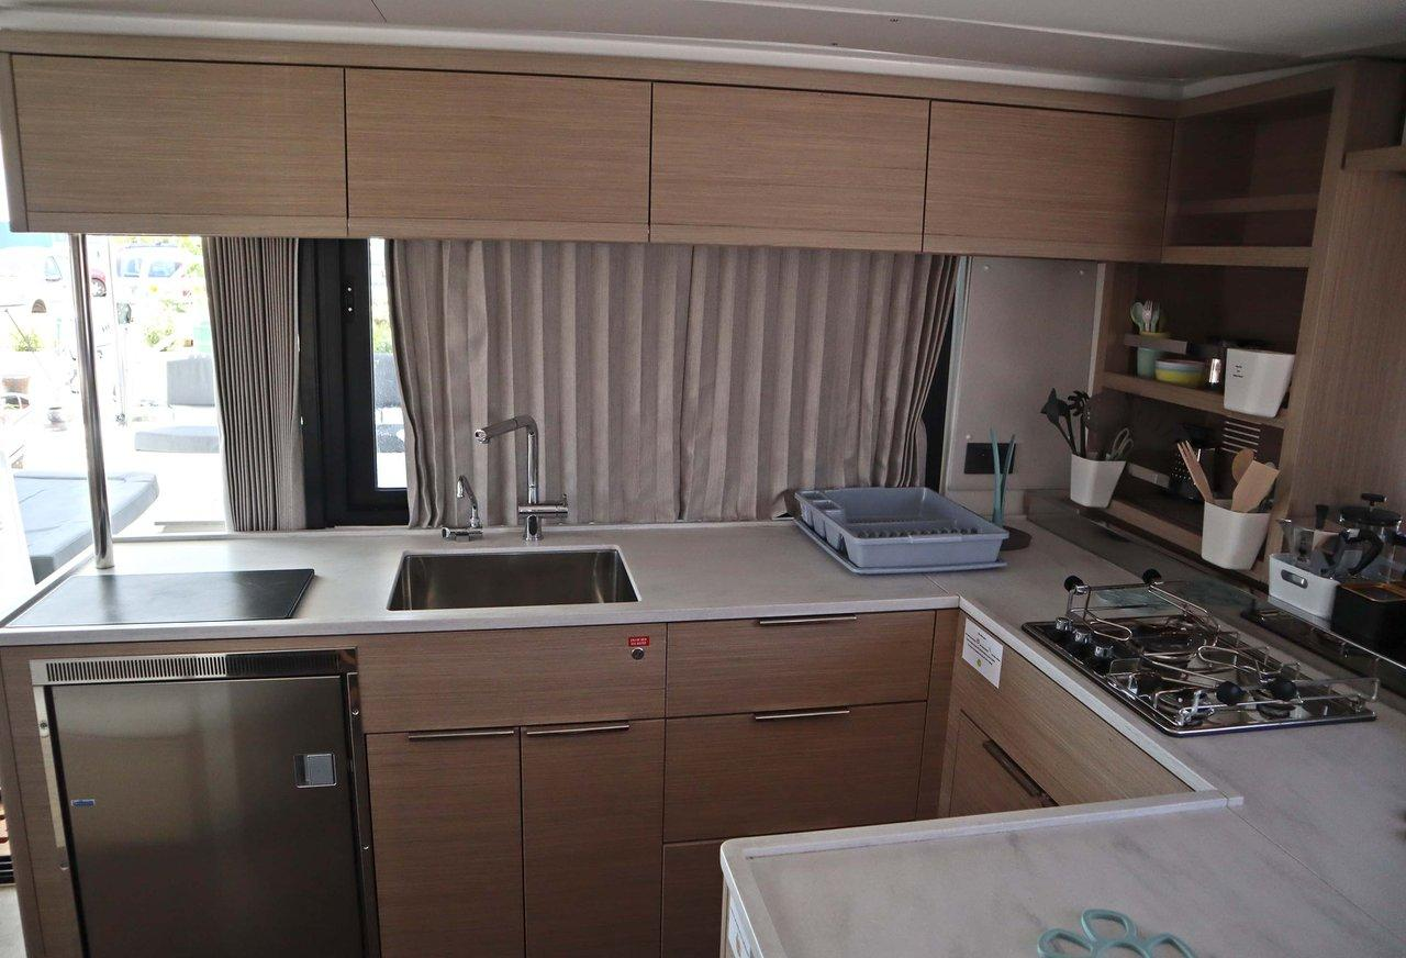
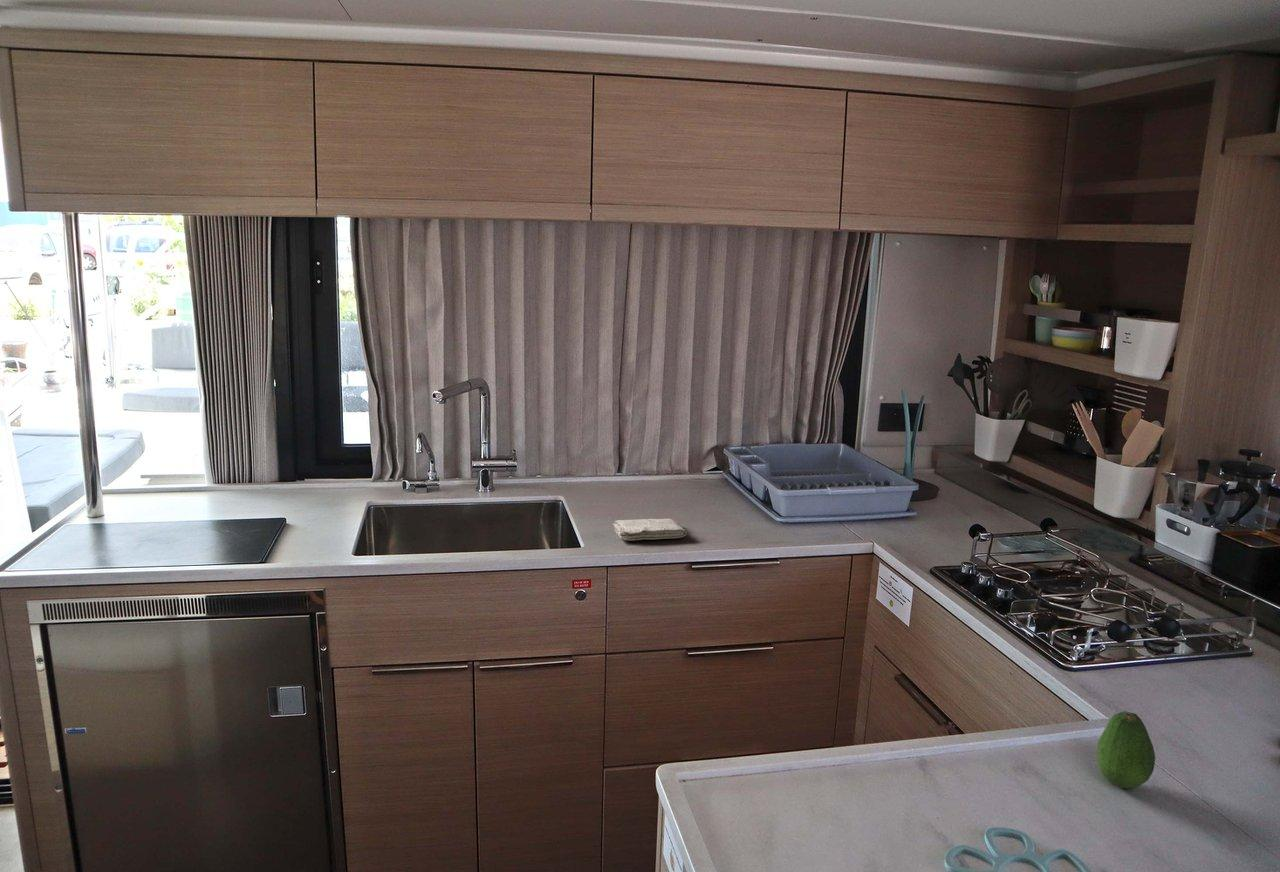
+ fruit (1126, 749)
+ washcloth (648, 528)
